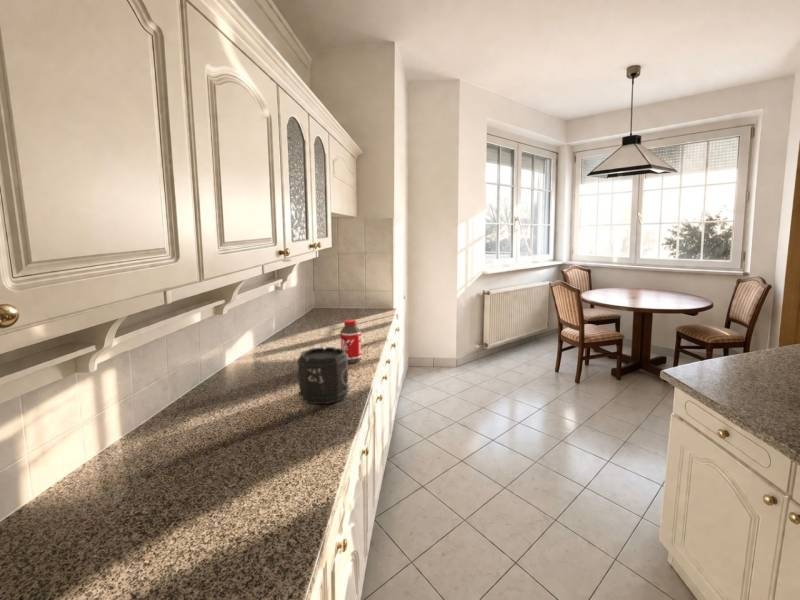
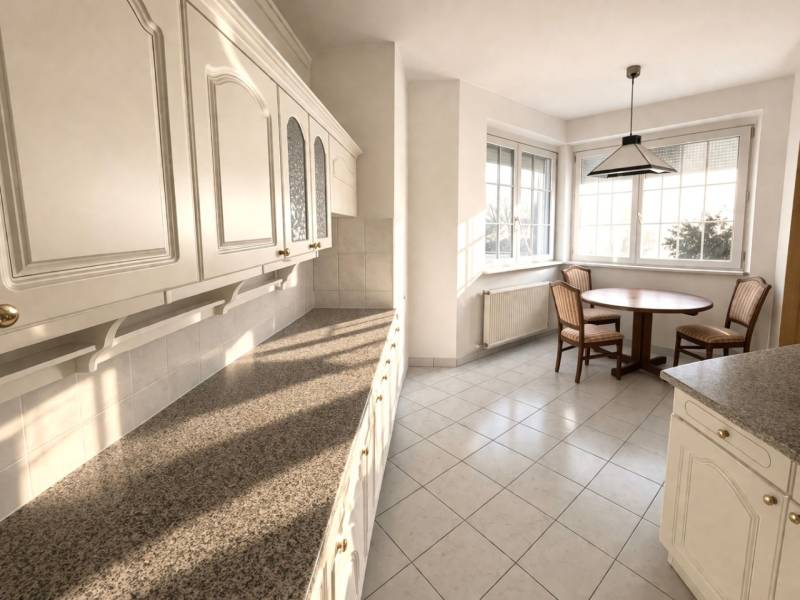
- bottle (350, 340)
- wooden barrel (323, 373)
